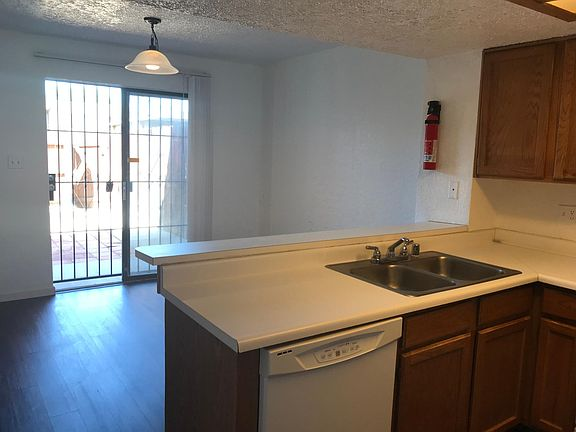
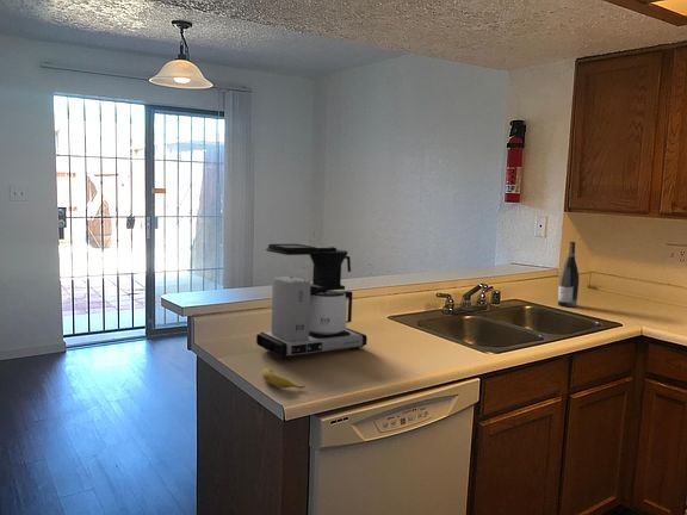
+ wine bottle (569, 273)
+ banana (280, 377)
+ coffee maker (314, 297)
